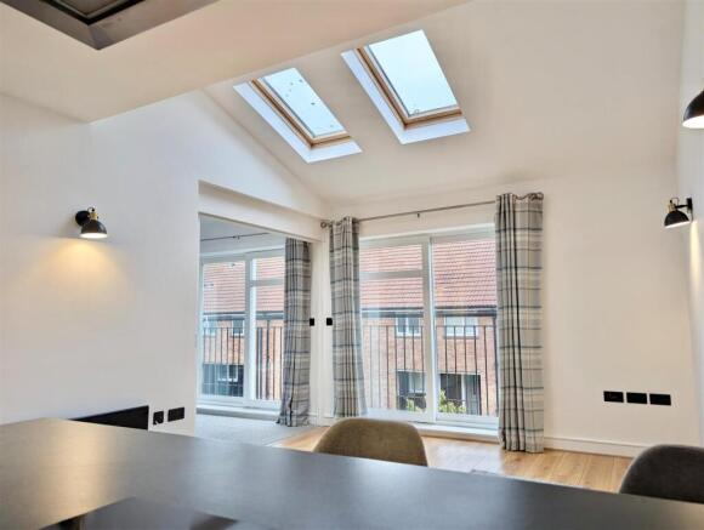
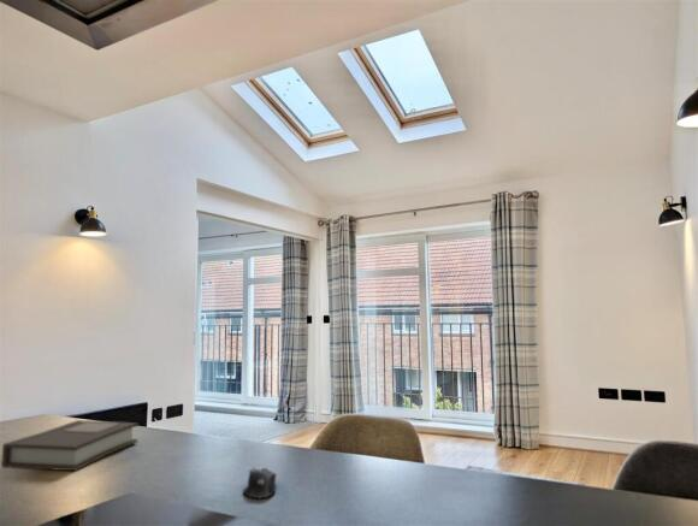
+ book (75, 442)
+ computer mouse (261, 479)
